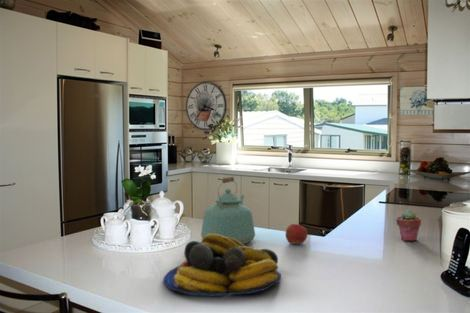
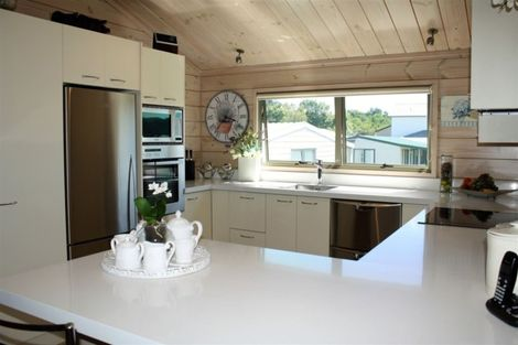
- kettle (230, 208)
- potted succulent (408, 224)
- fruit bowl (222, 256)
- apple (296, 233)
